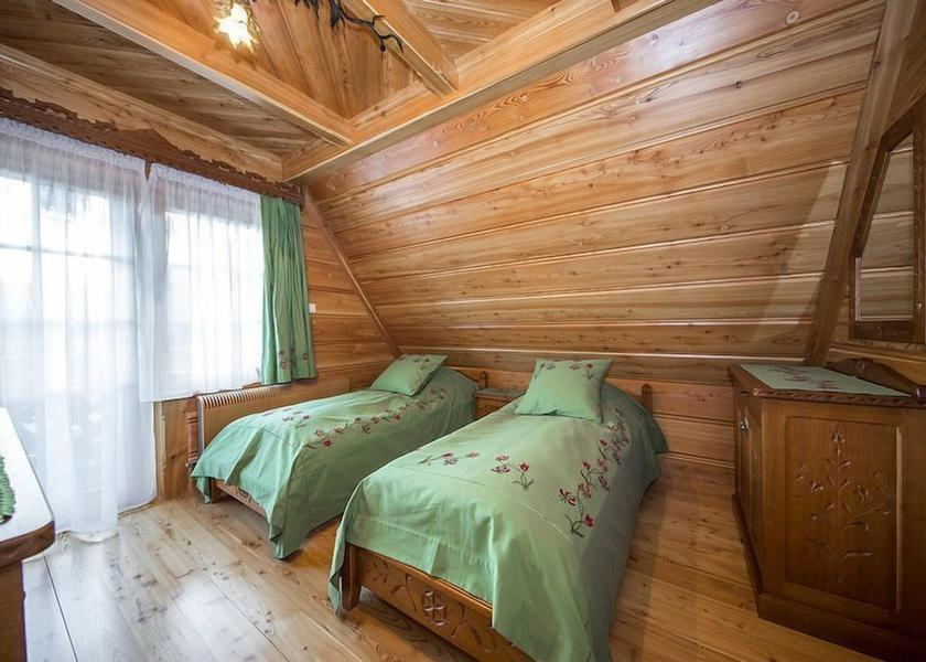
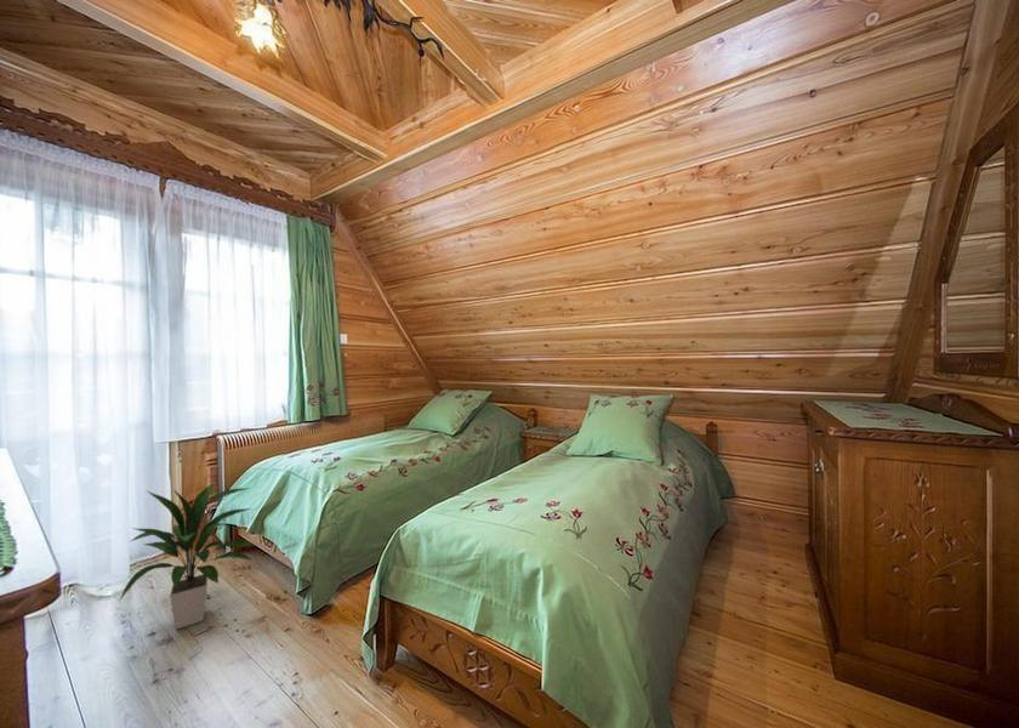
+ indoor plant (192, 548)
